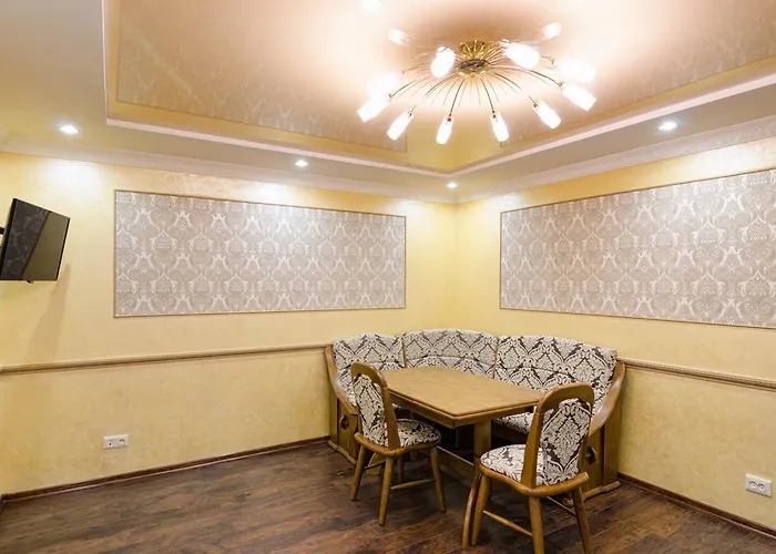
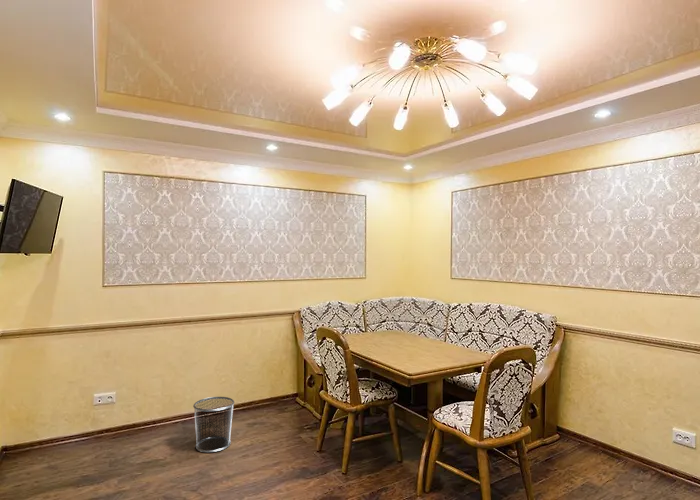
+ waste bin (213, 423)
